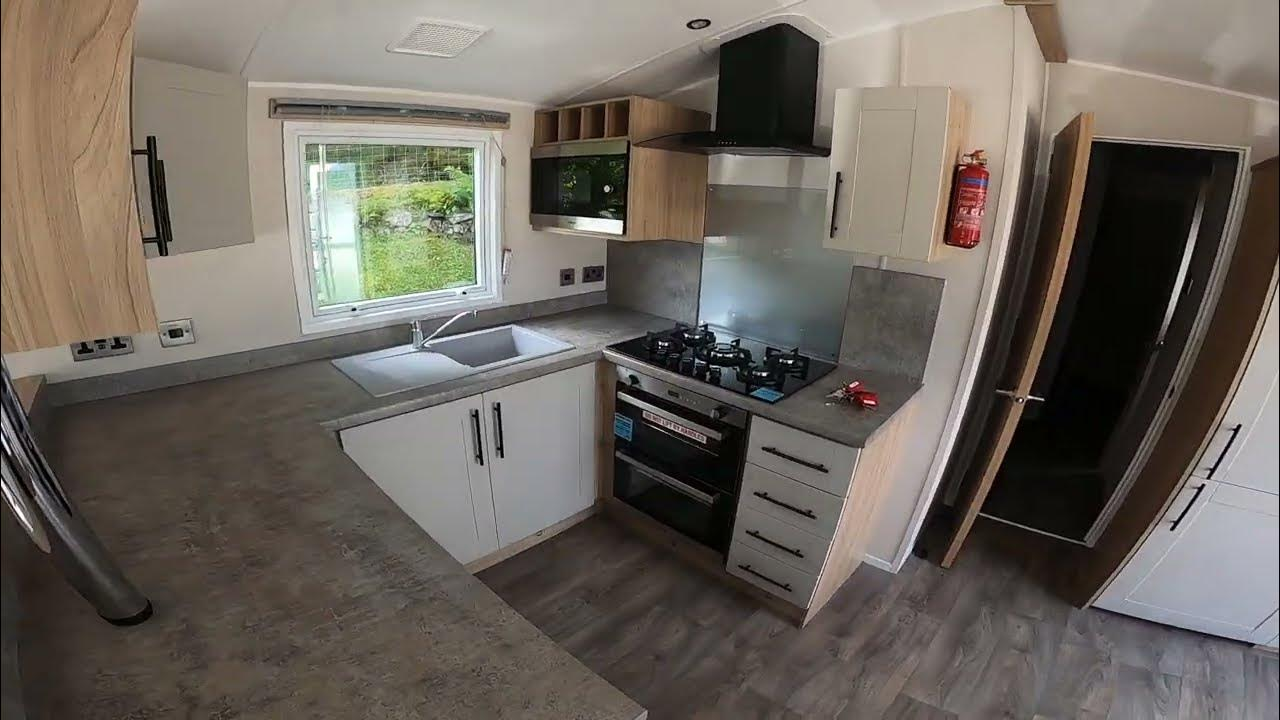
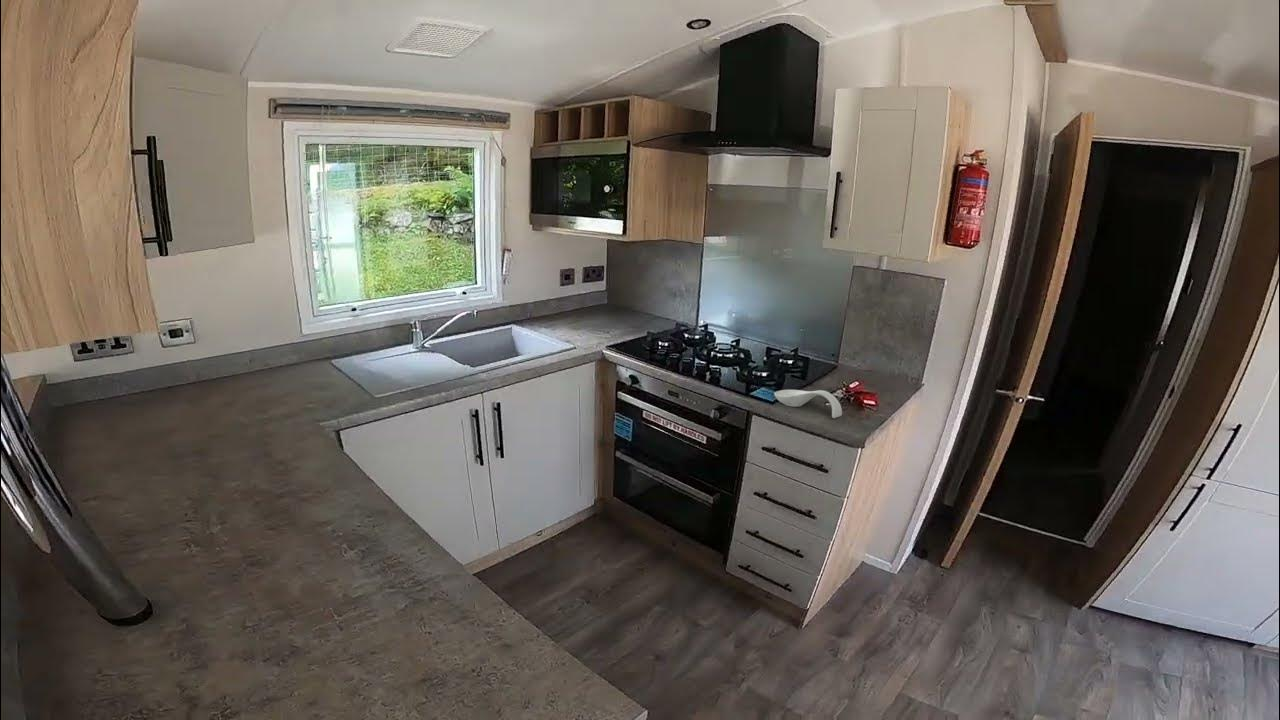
+ spoon rest (807, 398)
